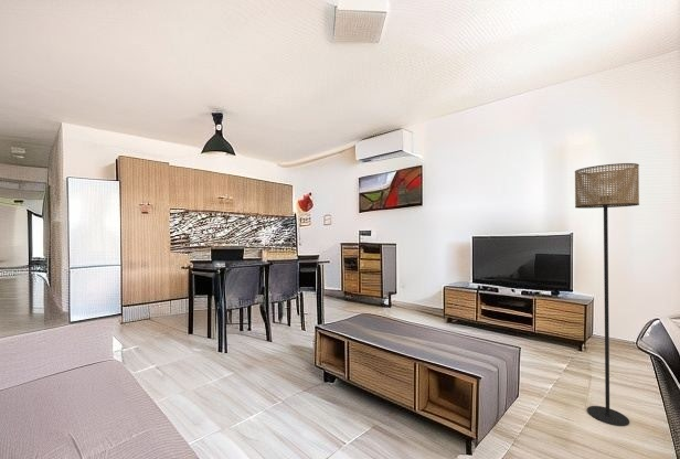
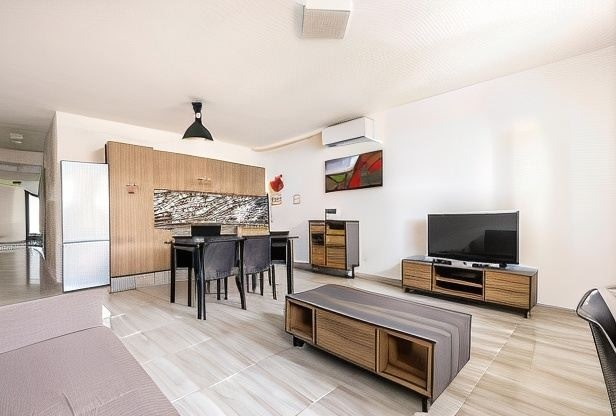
- floor lamp (606, 291)
